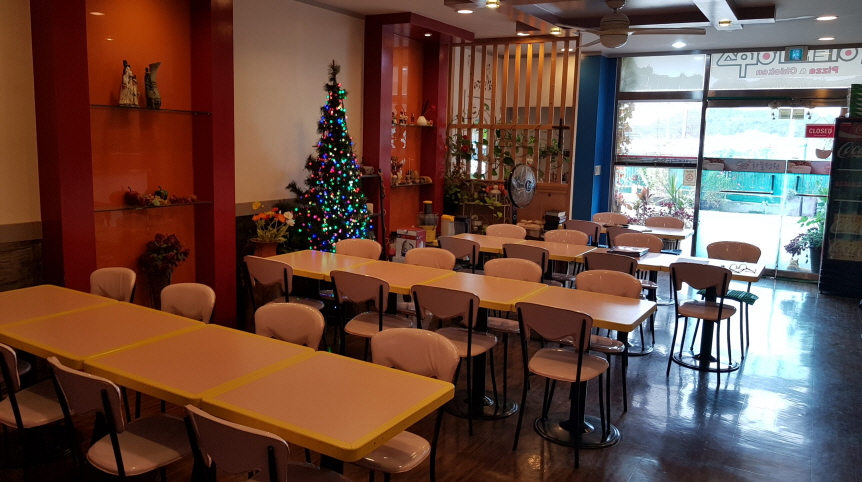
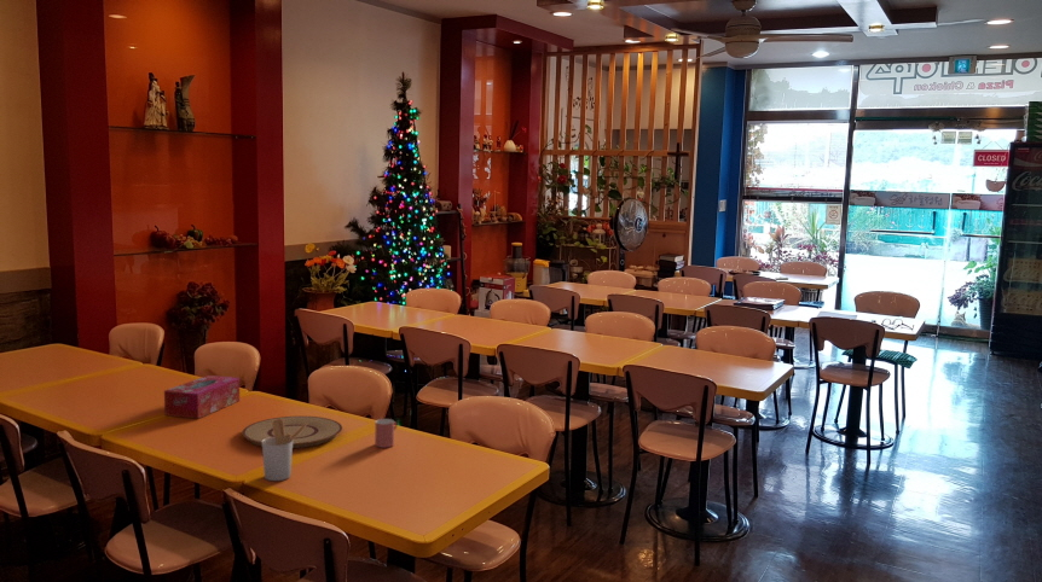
+ plate (293, 431)
+ utensil holder (285, 449)
+ cup (387, 431)
+ tissue box (203, 395)
